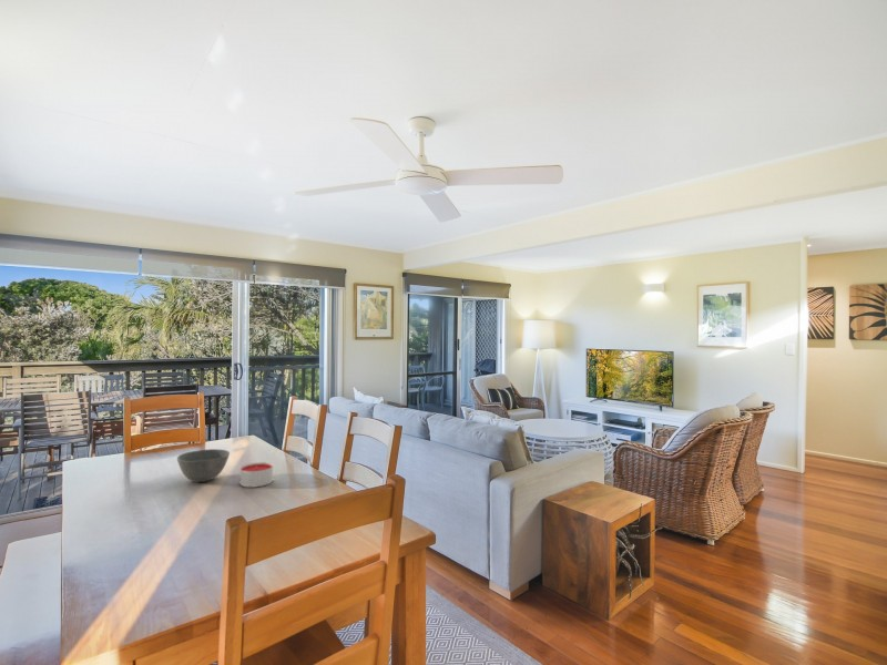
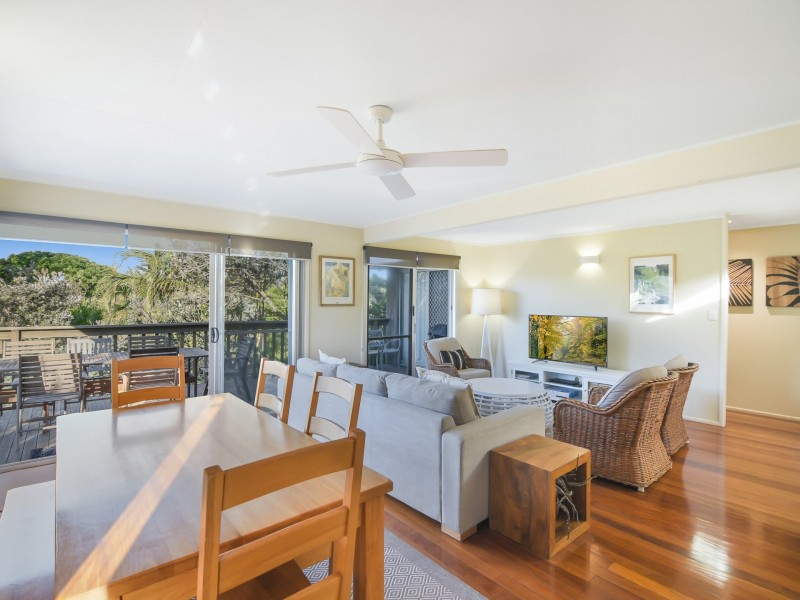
- candle (256, 473)
- bowl (203, 467)
